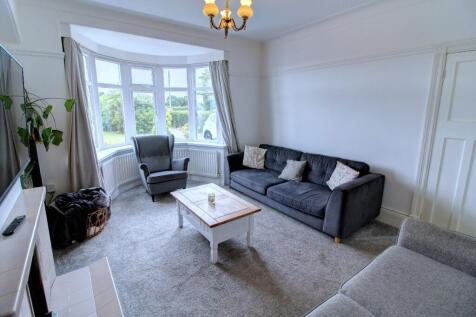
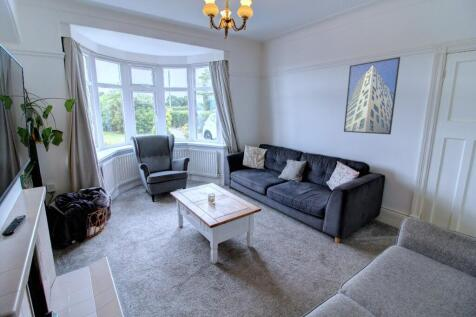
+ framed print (369, 98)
